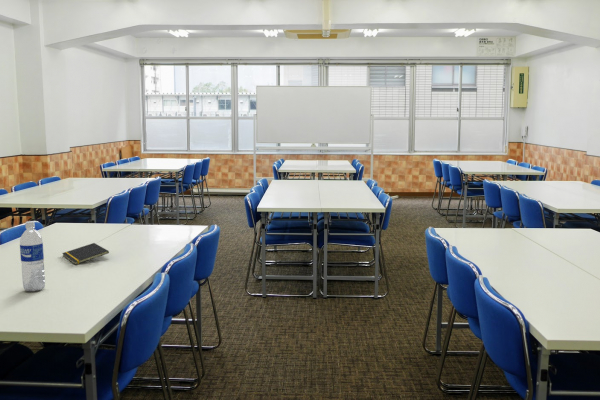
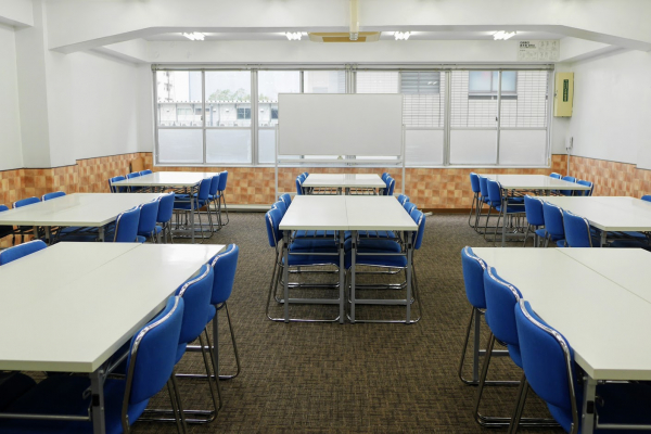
- water bottle (32, 256)
- notepad (85, 253)
